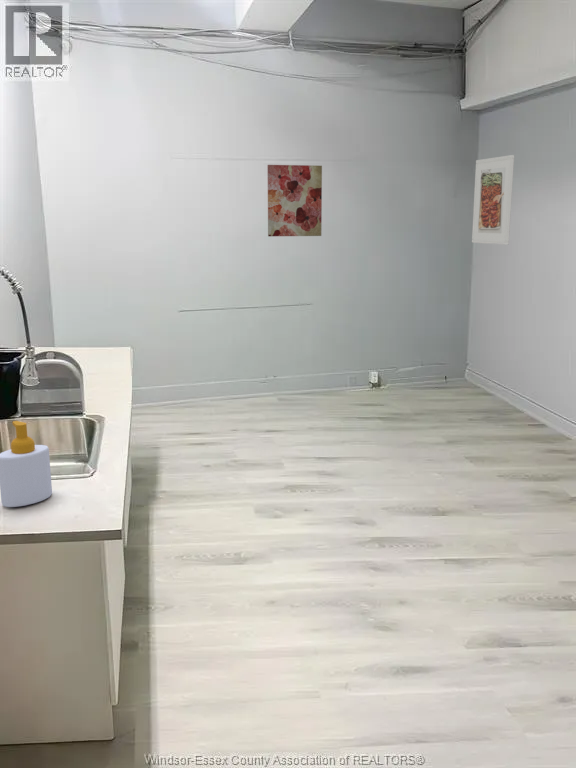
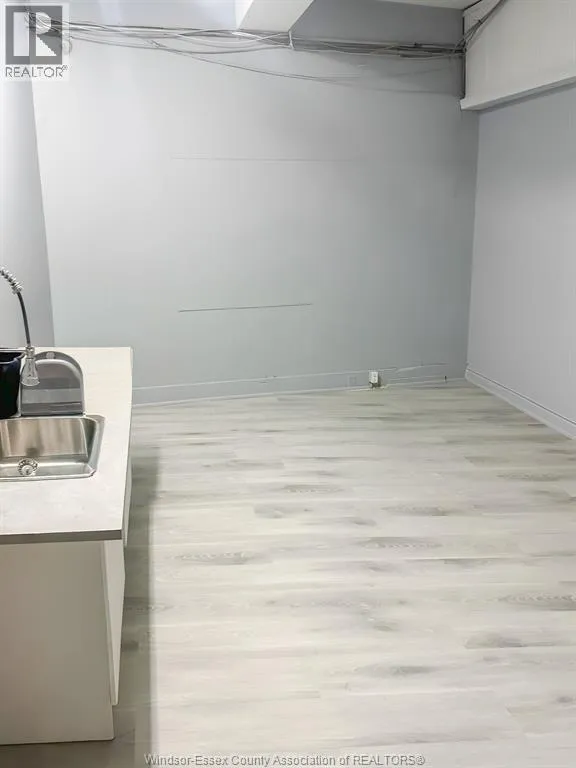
- wall art (294, 201)
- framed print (491, 201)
- soap bottle (24, 462)
